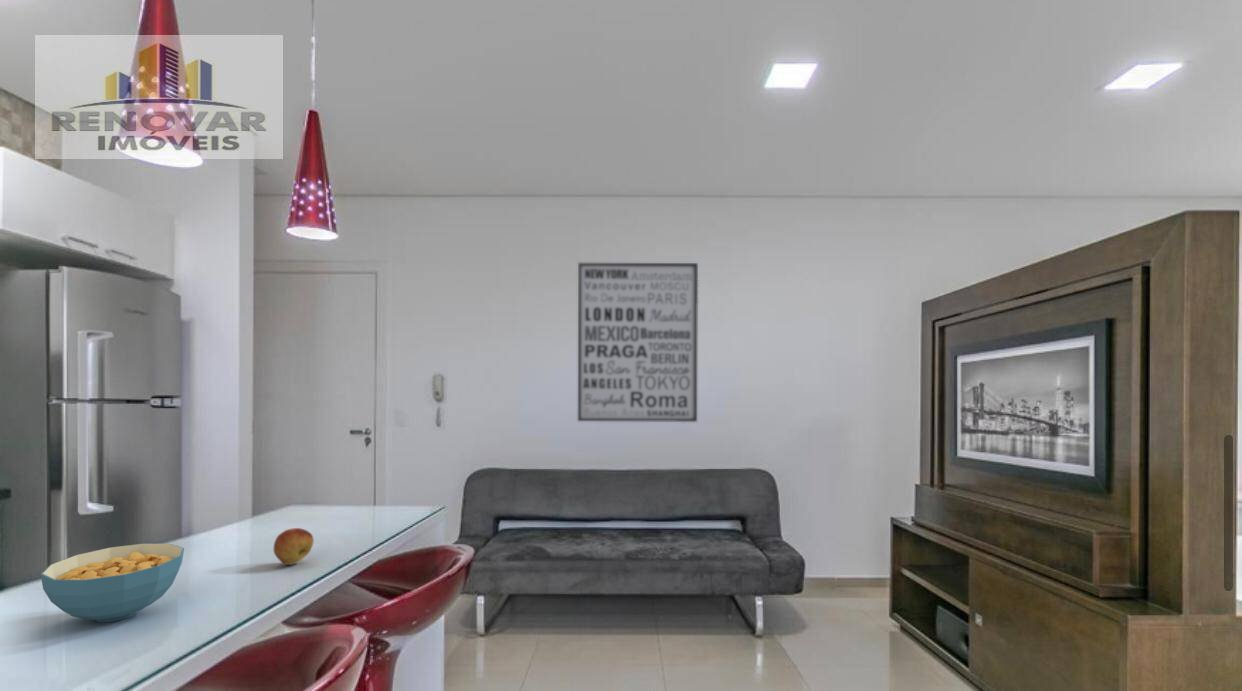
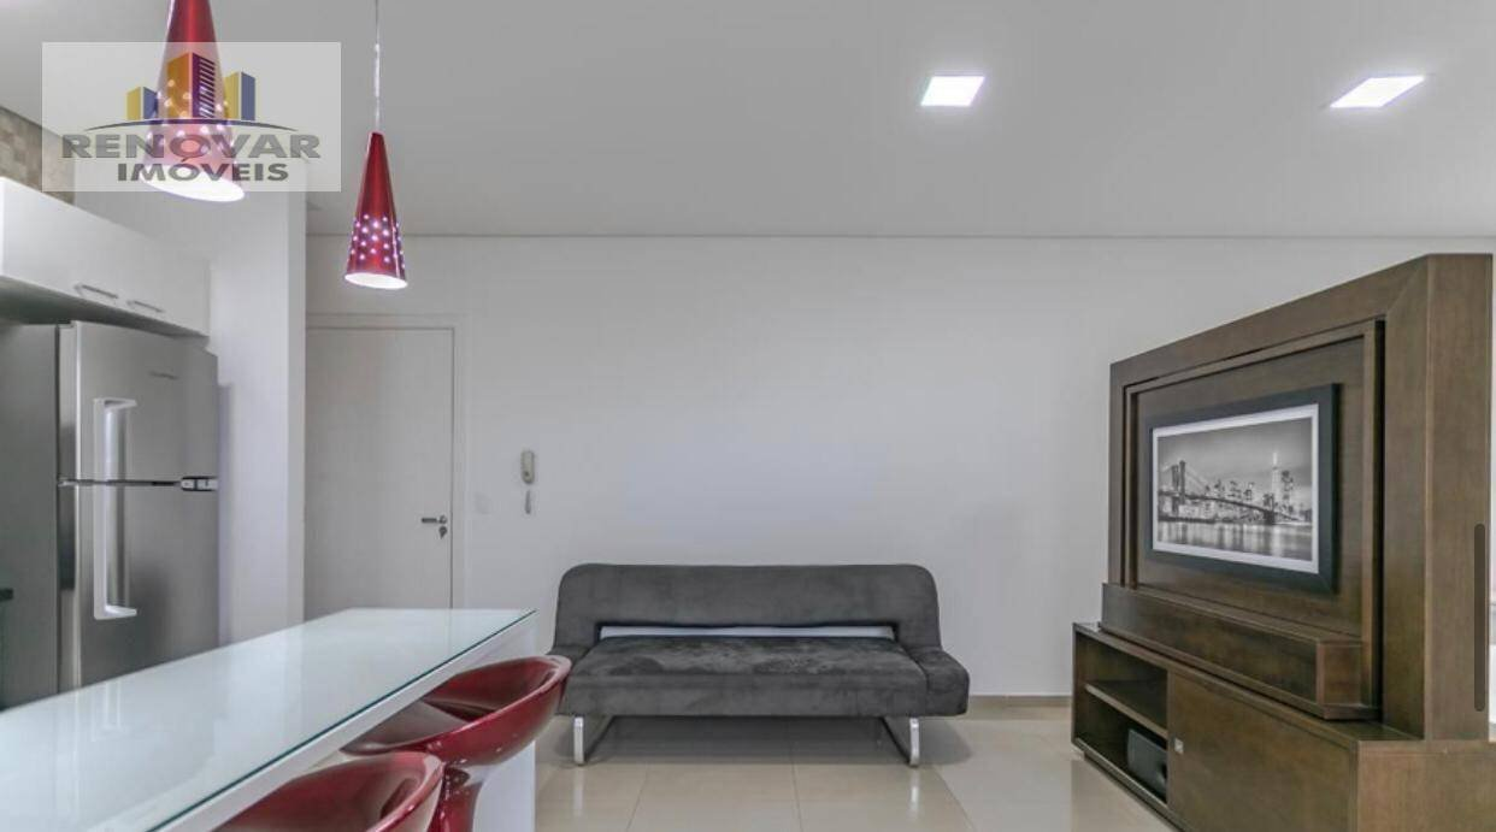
- fruit (292, 546)
- wall art (637, 342)
- cereal bowl (116, 587)
